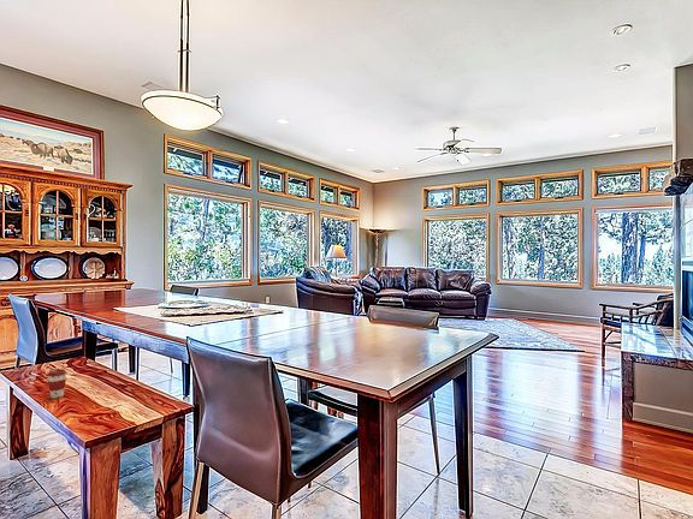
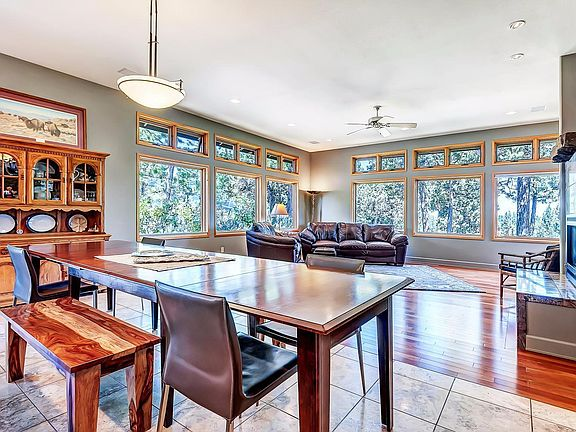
- coffee cup (57, 383)
